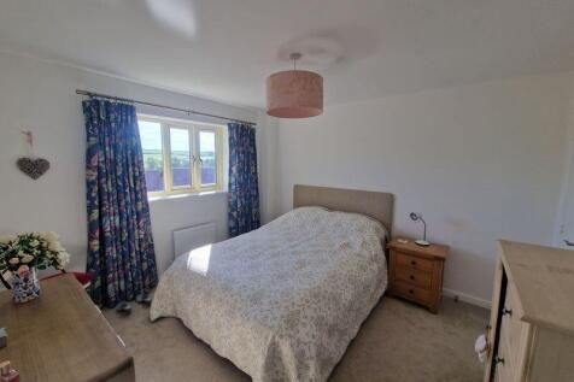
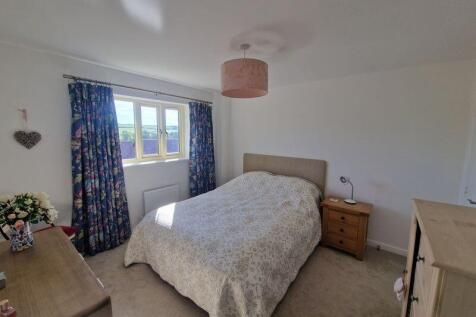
- slippers (136, 300)
